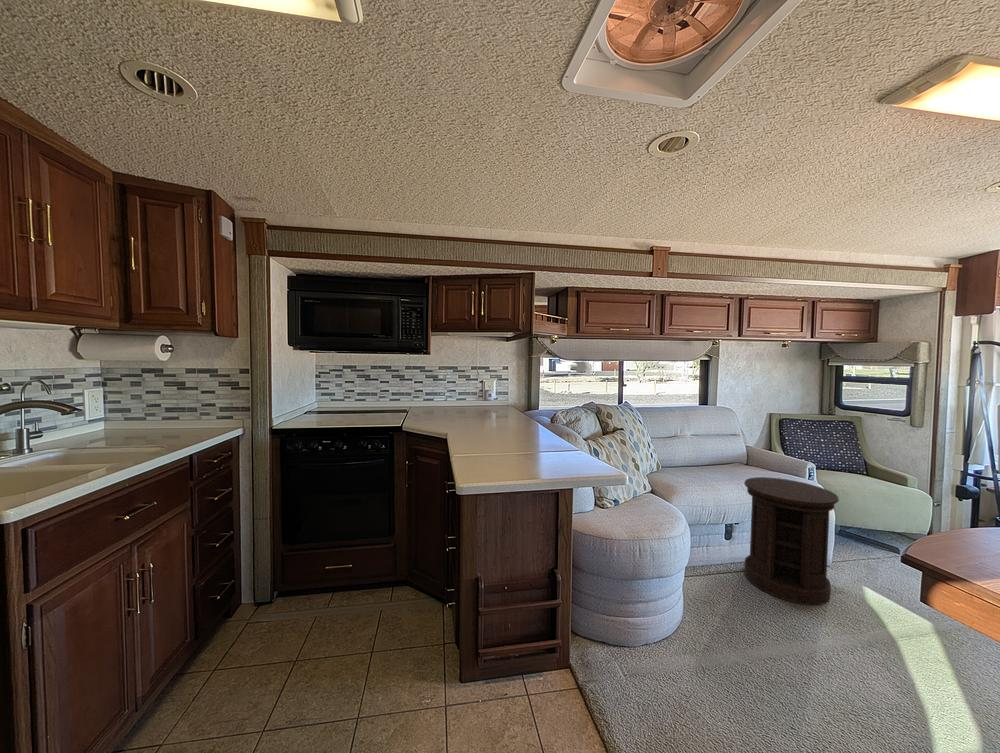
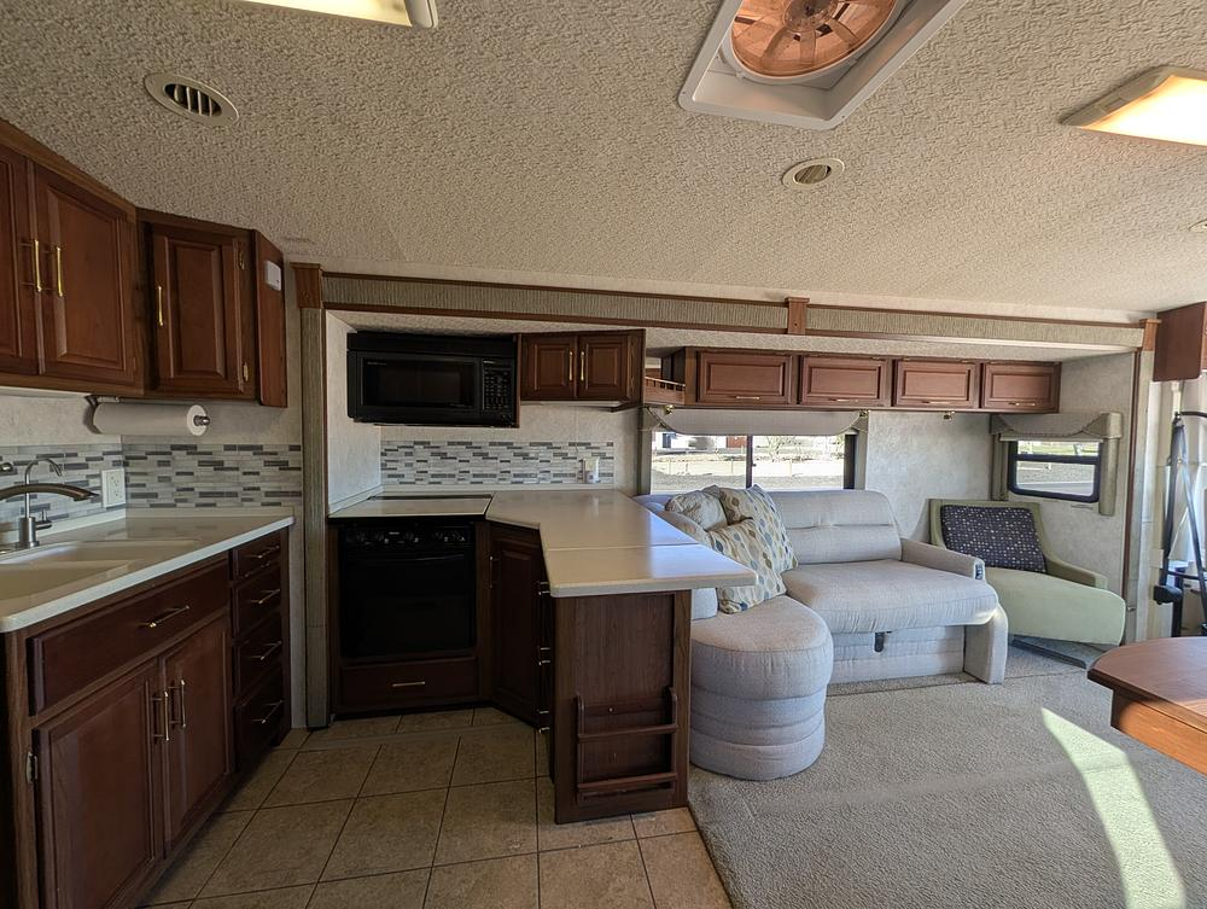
- side table (786, 536)
